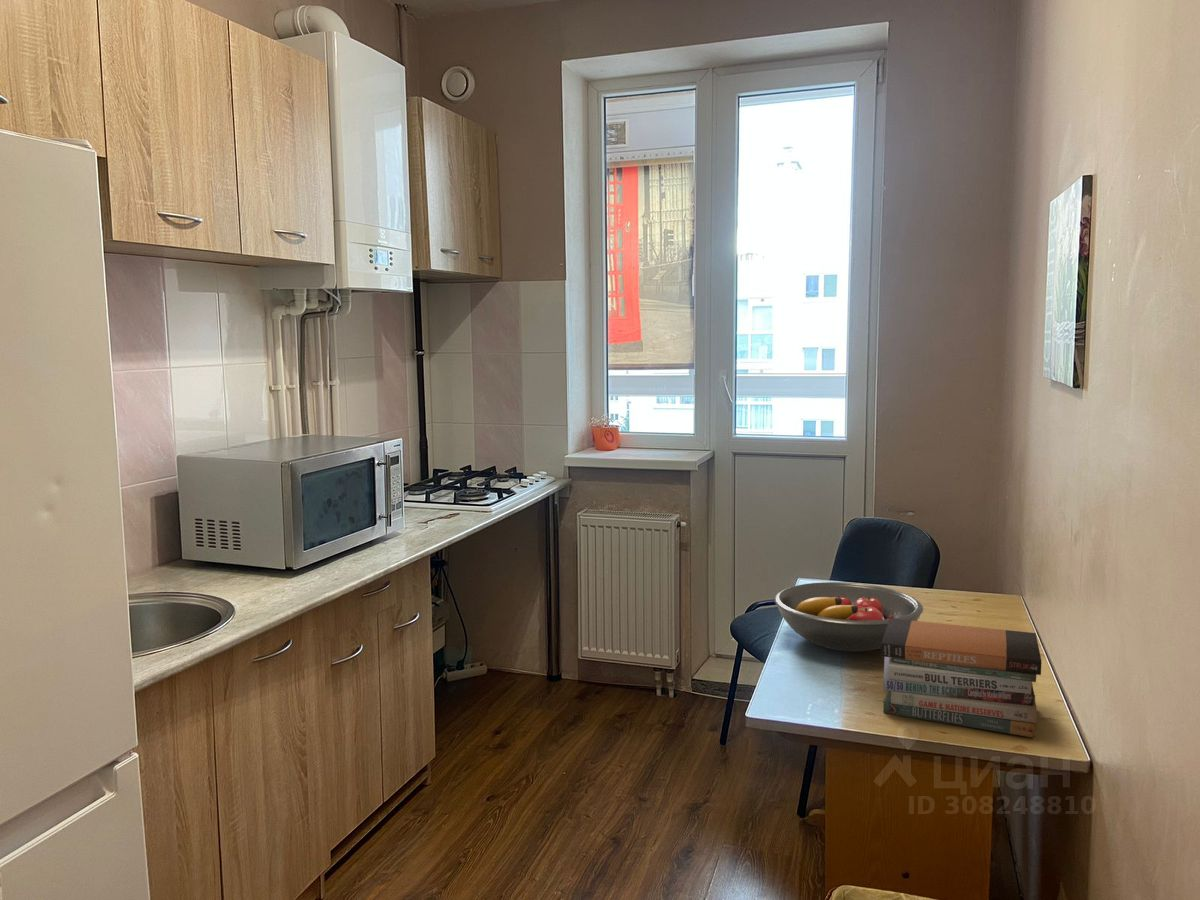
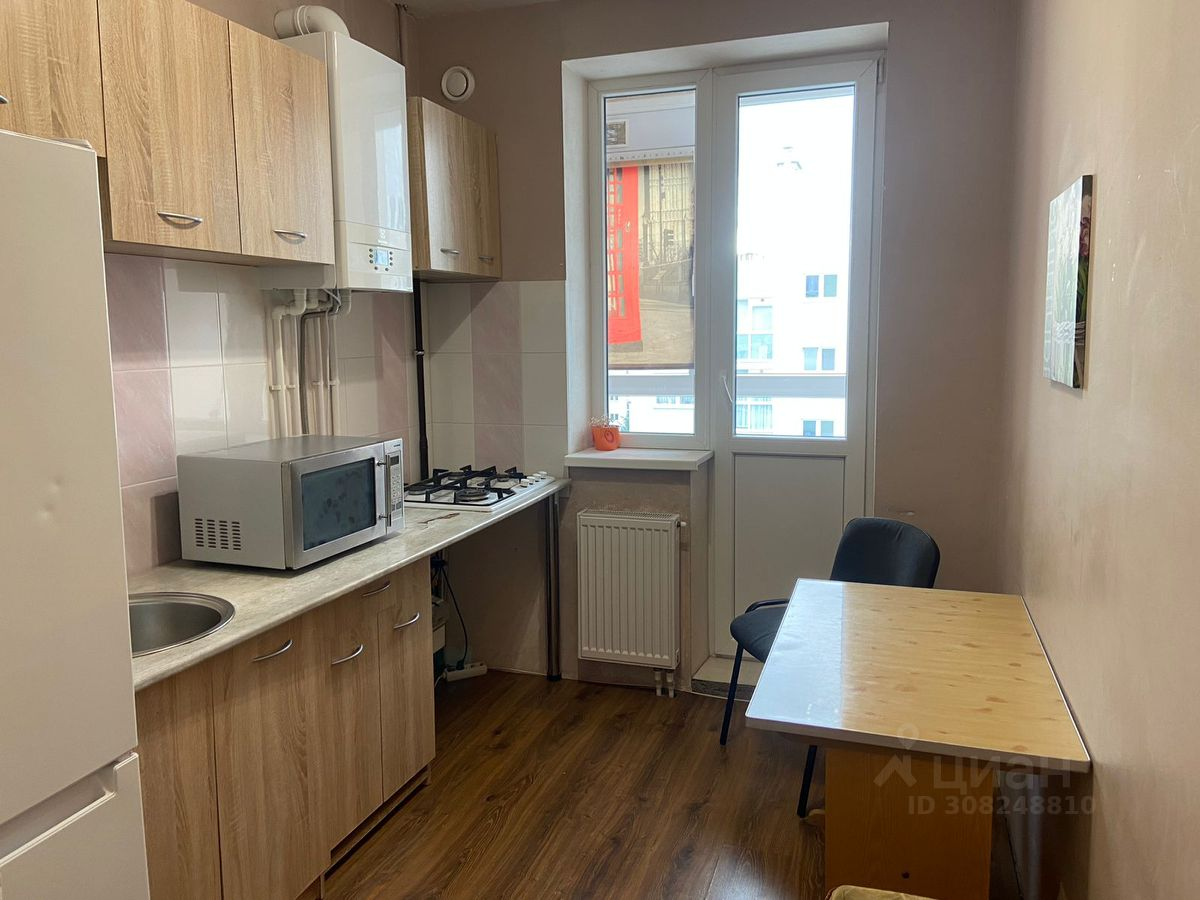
- book stack (957, 673)
- fruit bowl (847, 615)
